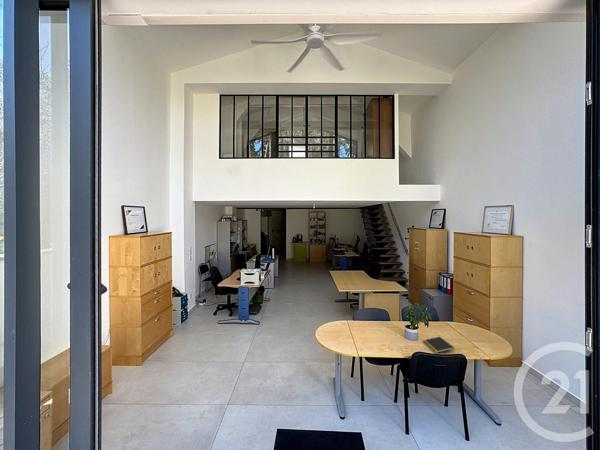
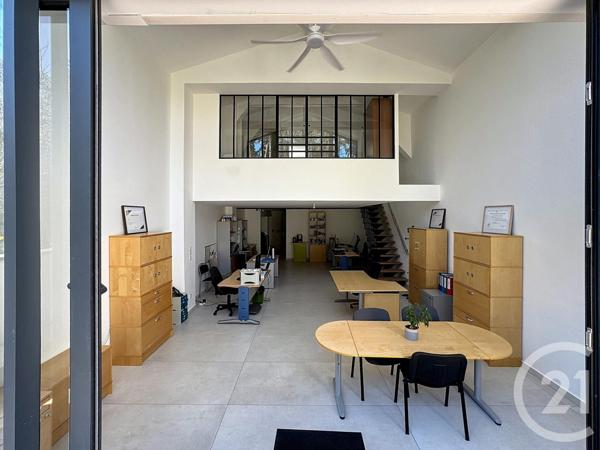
- notepad (437, 344)
